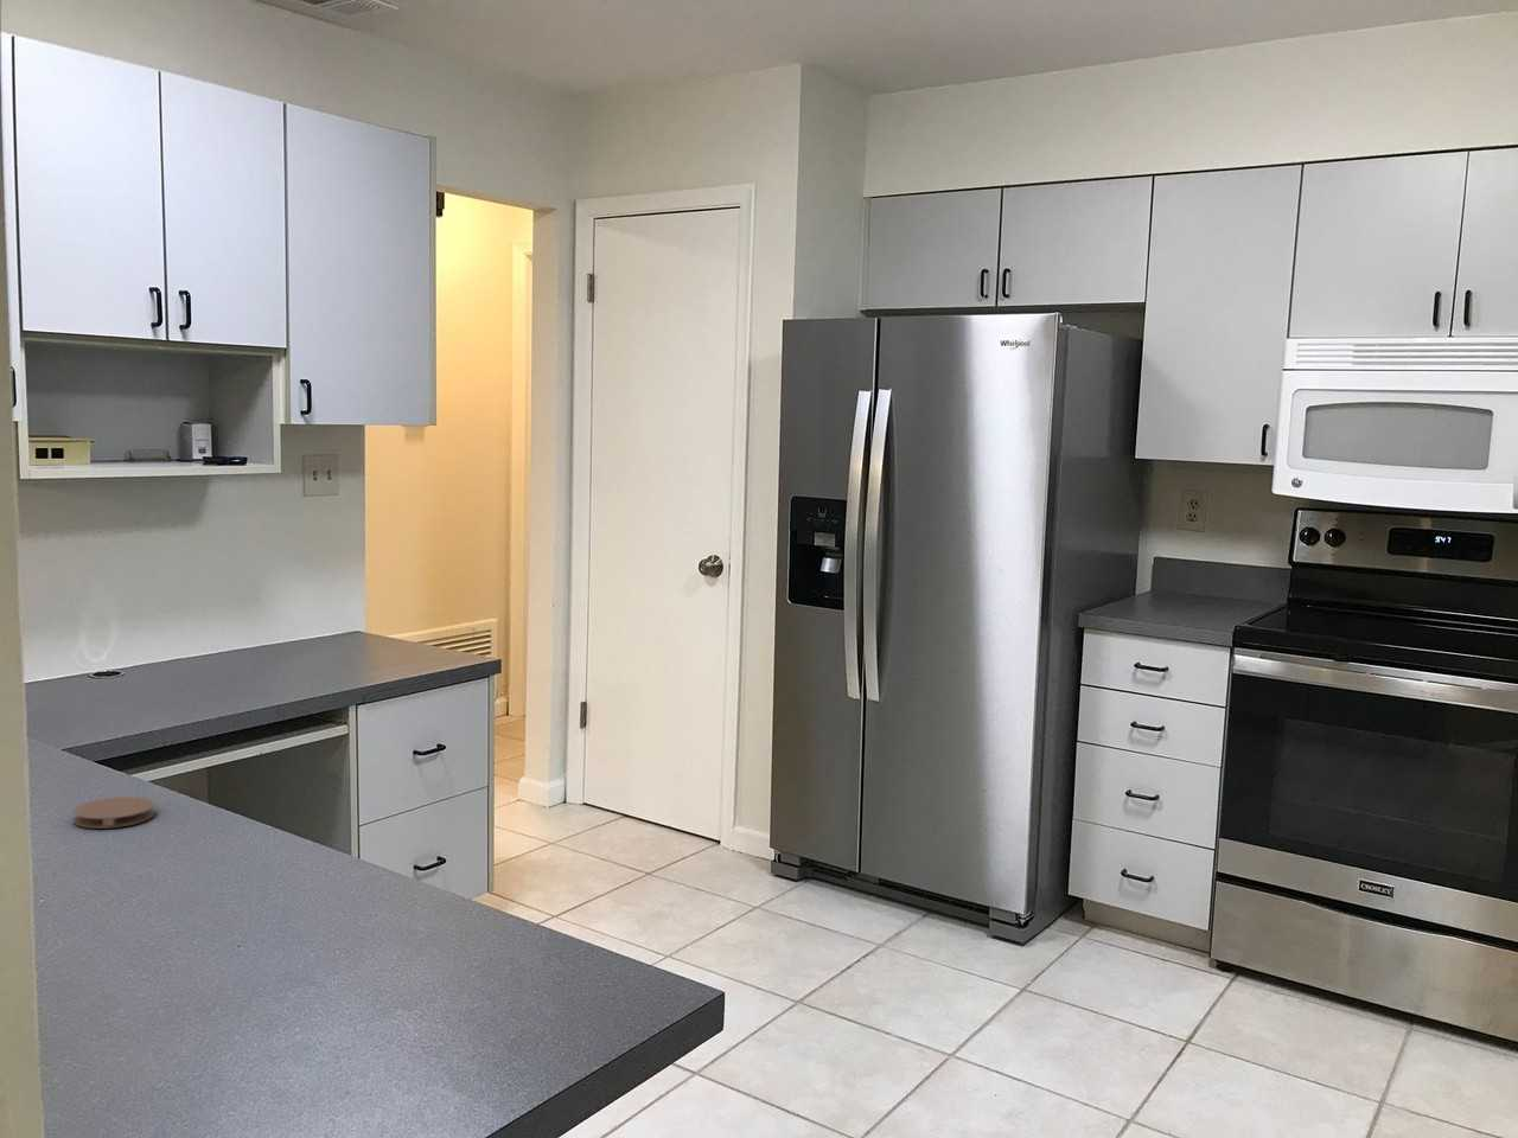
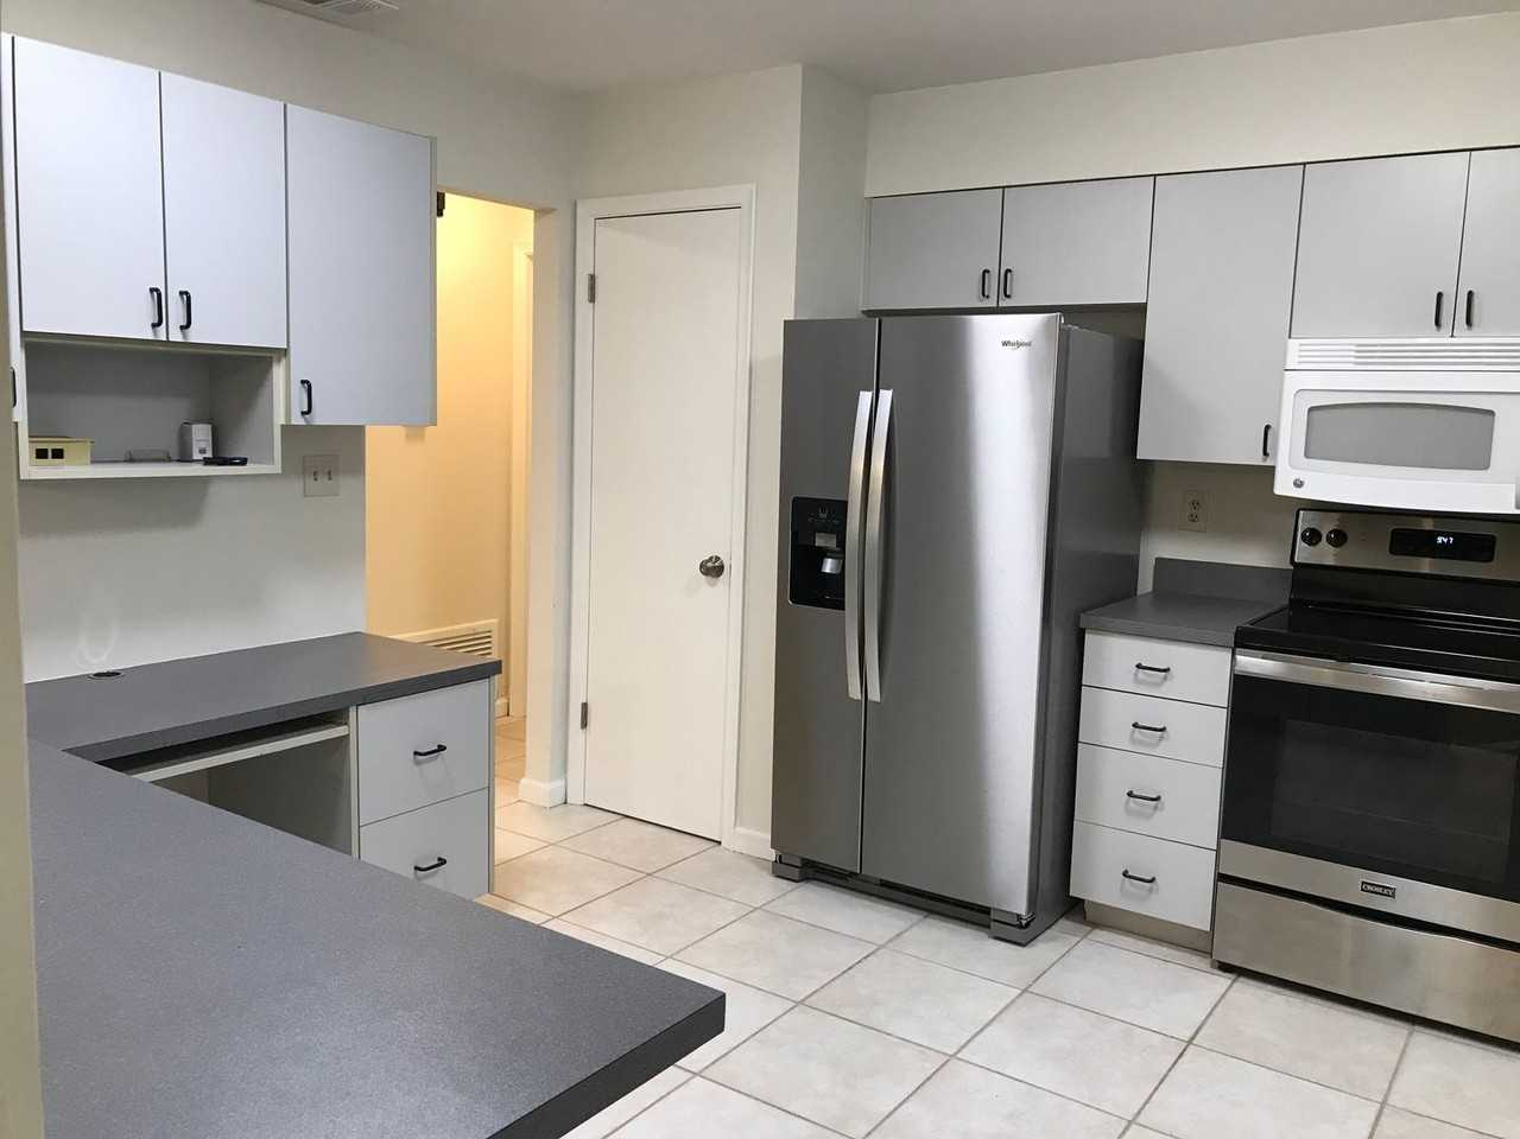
- coaster (114, 812)
